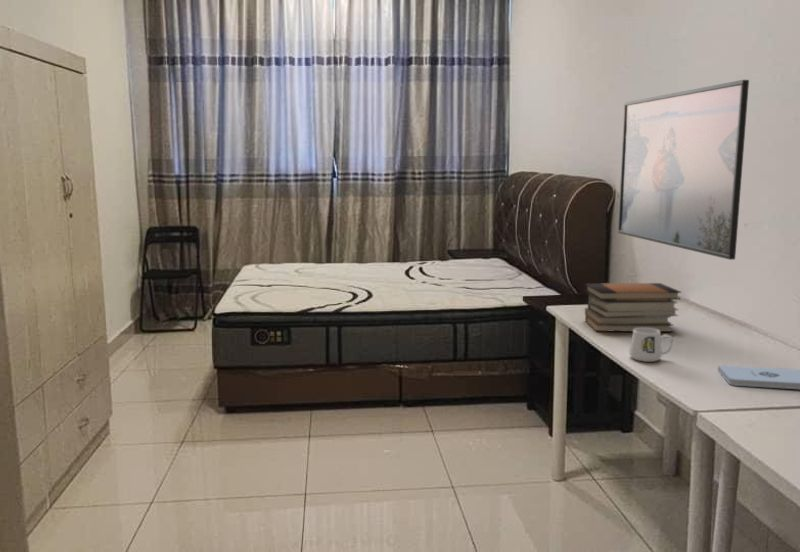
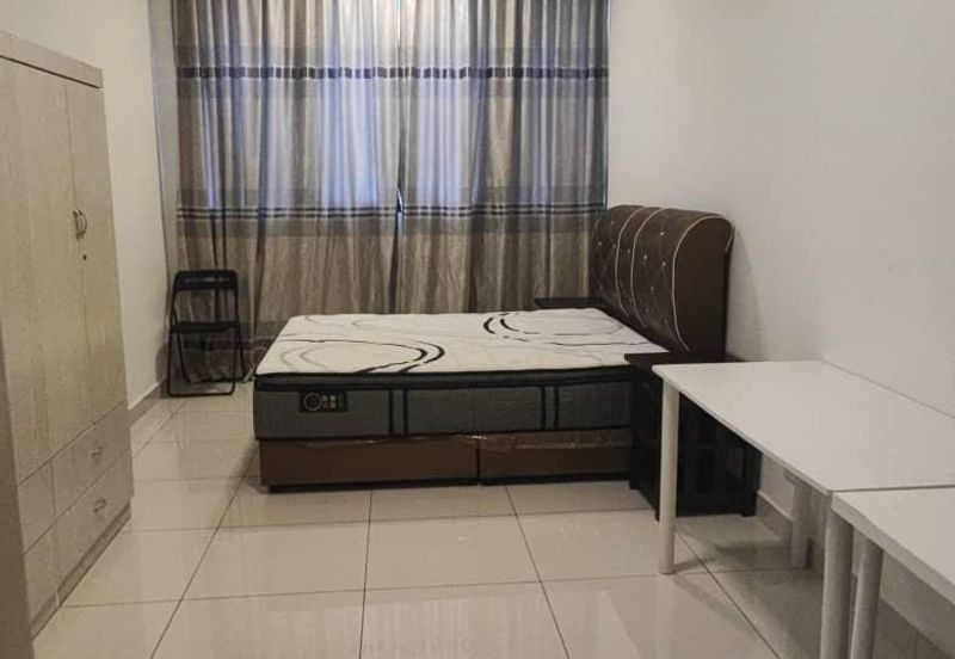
- book stack (630, 307)
- notepad (765, 377)
- mug (651, 345)
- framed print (671, 169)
